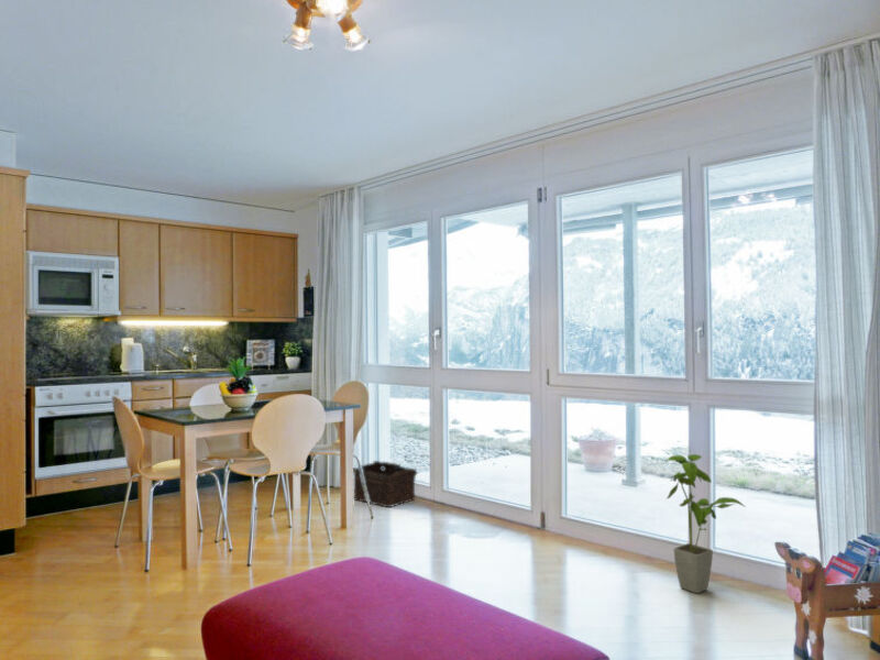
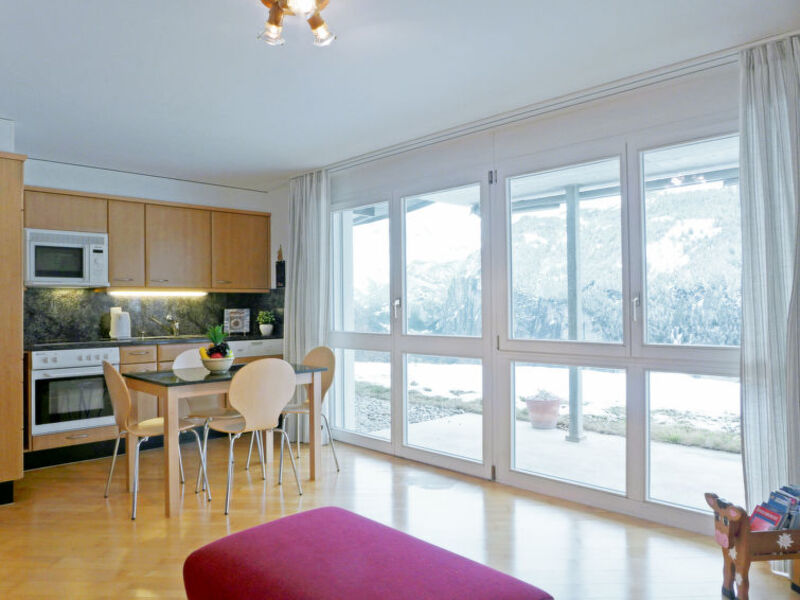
- basket (387, 480)
- house plant (698, 524)
